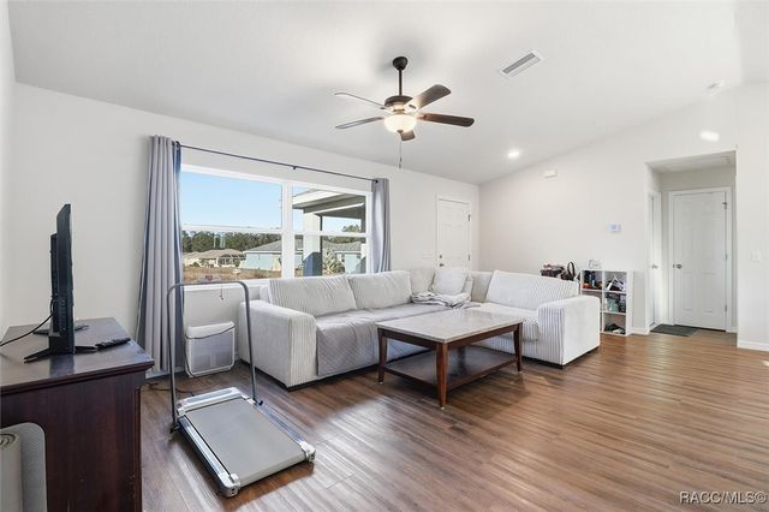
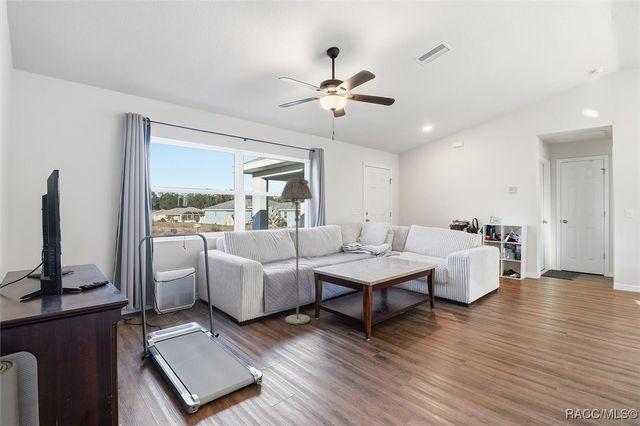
+ floor lamp (296, 249)
